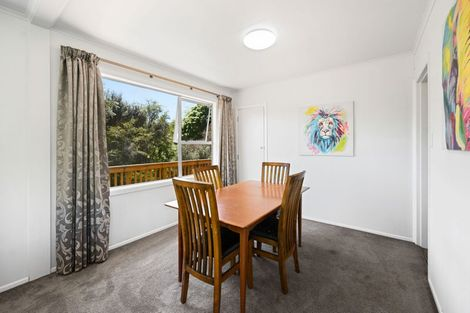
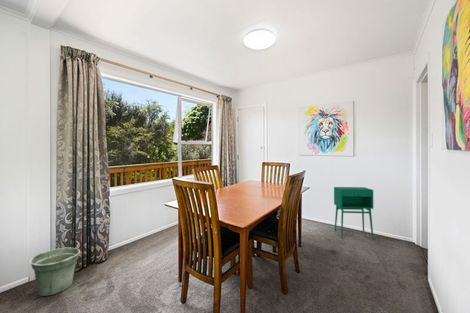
+ flower pot (56, 270)
+ storage cabinet (352, 211)
